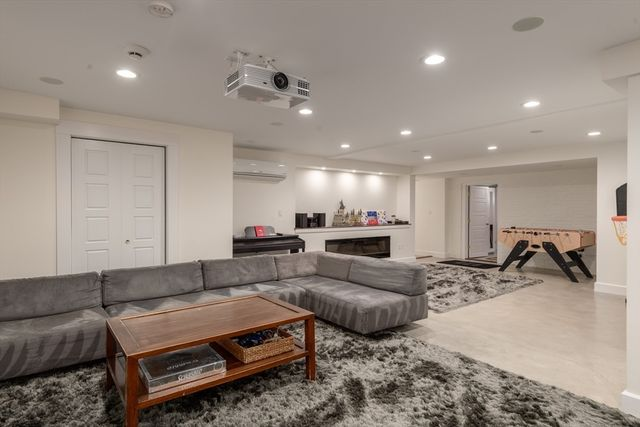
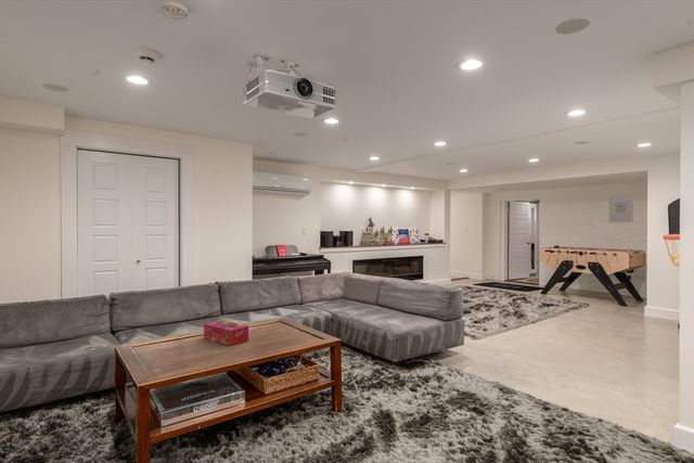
+ tissue box (226, 332)
+ wall art (620, 208)
